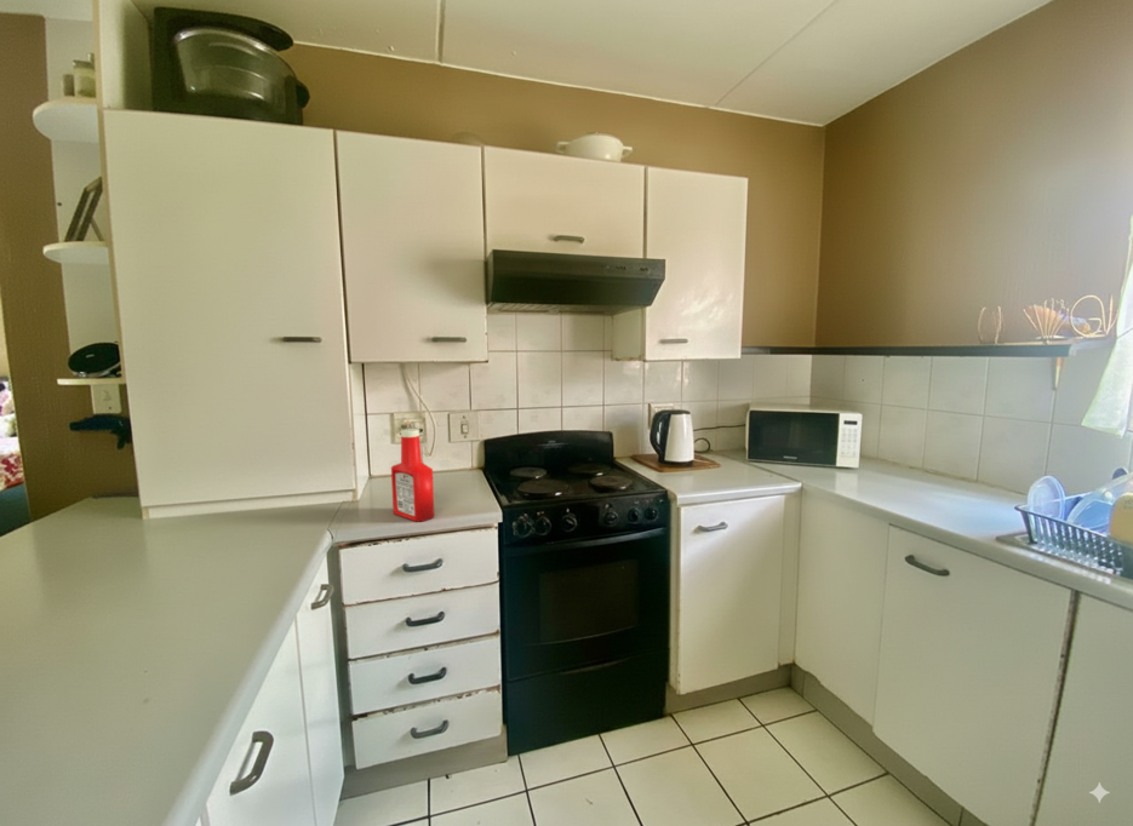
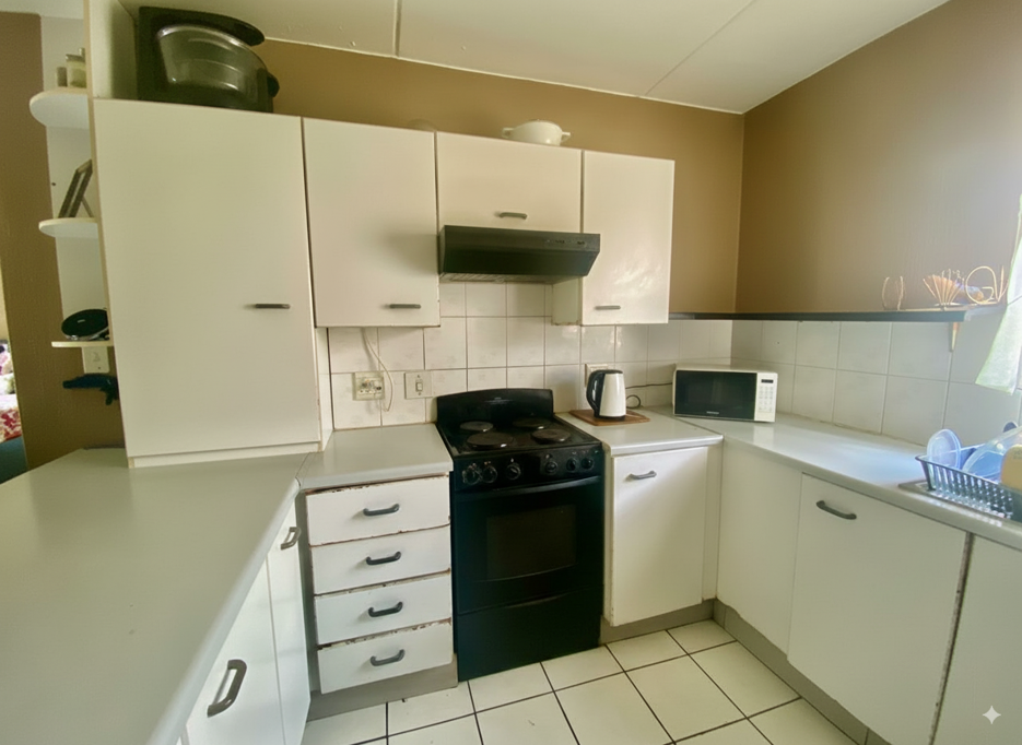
- soap bottle (411, 472)
